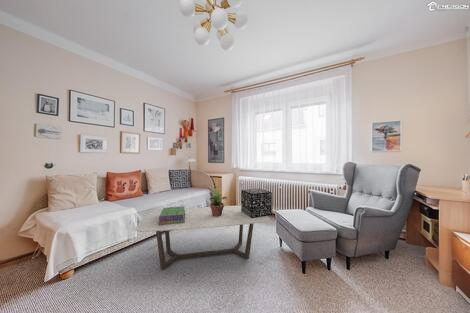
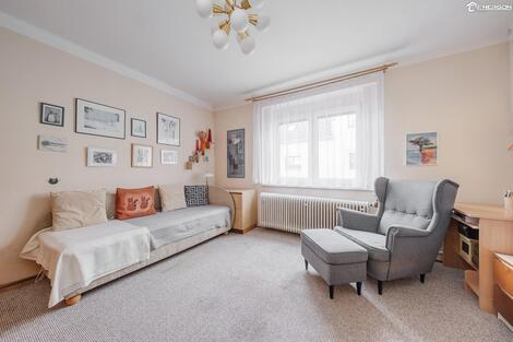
- stack of books (172, 214)
- decorative box (256, 202)
- coffee table (206, 227)
- potted plant (219, 202)
